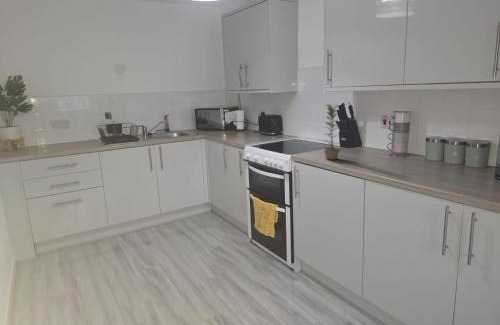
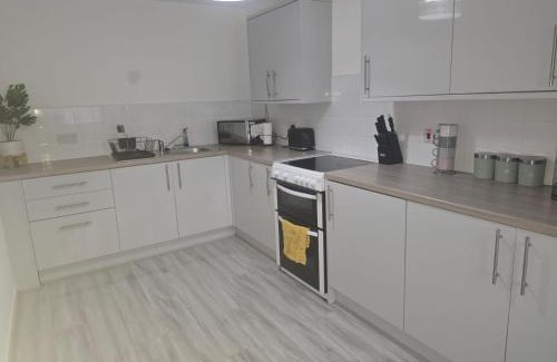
- plant (330, 131)
